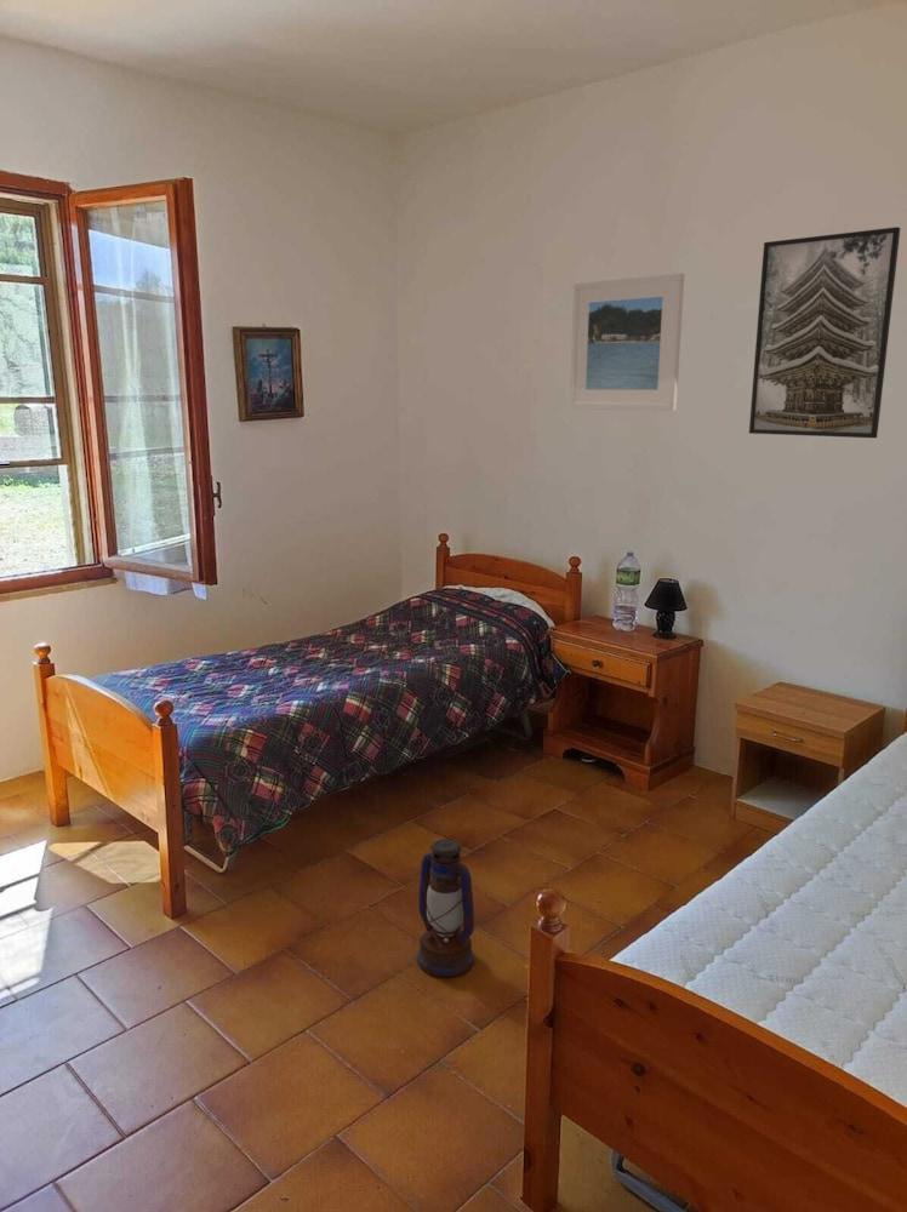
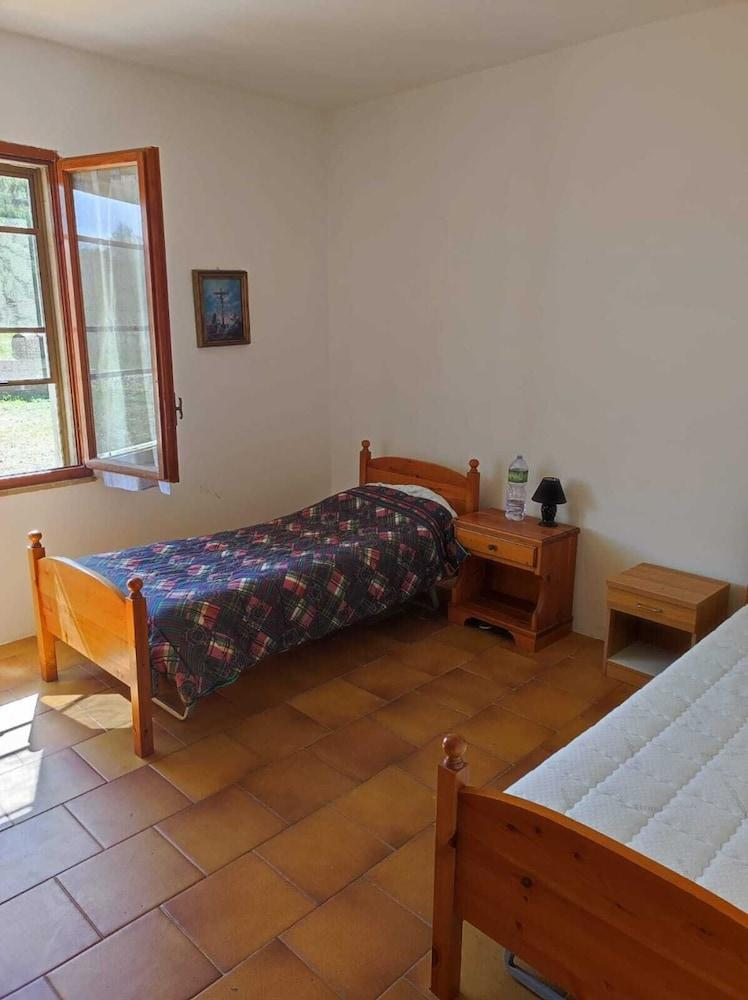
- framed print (623, 344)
- lantern (445, 902)
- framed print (818, 337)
